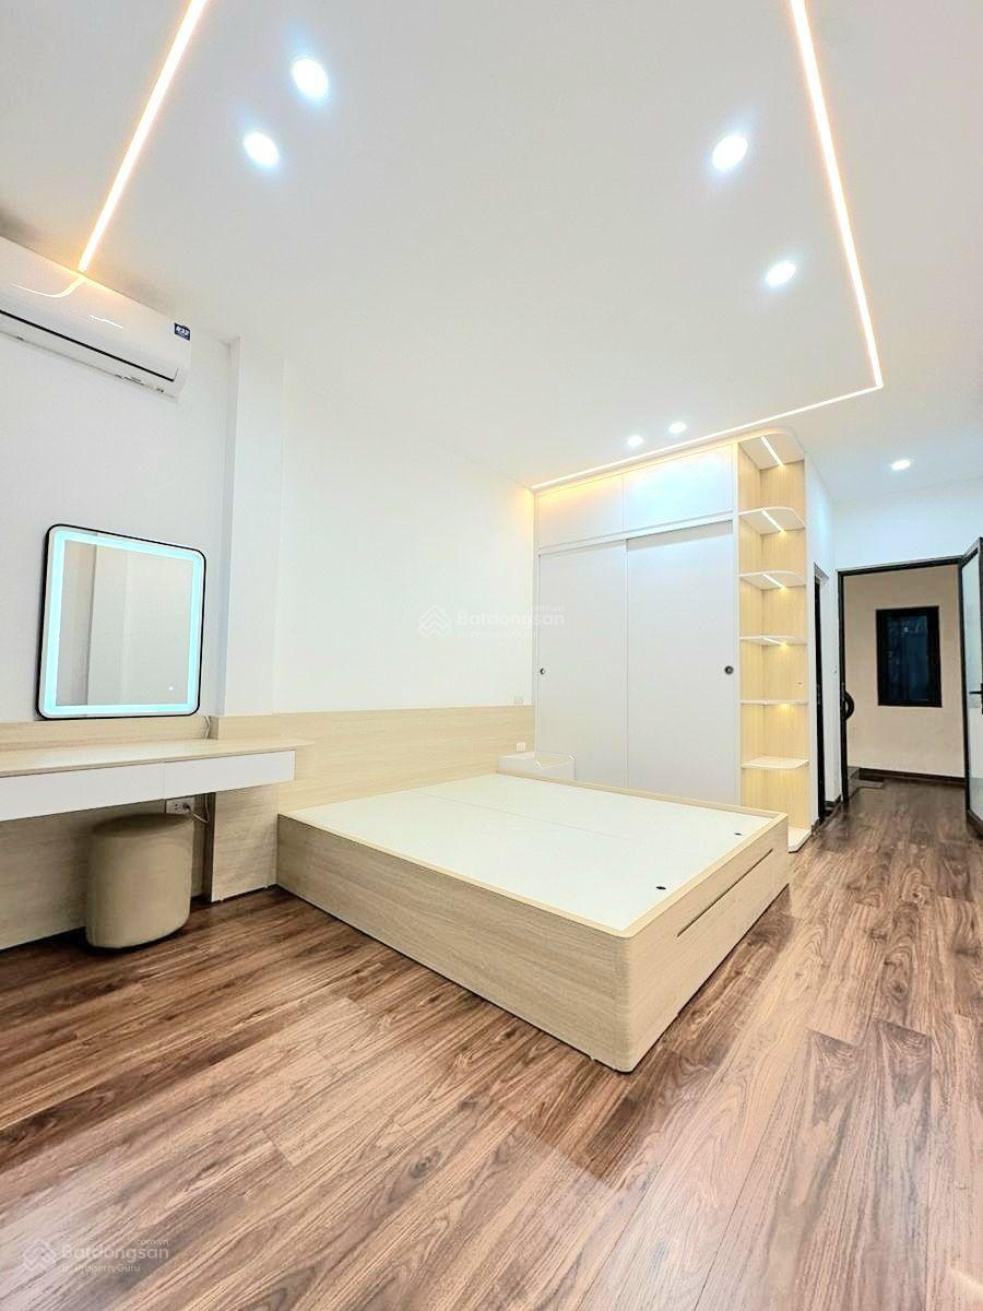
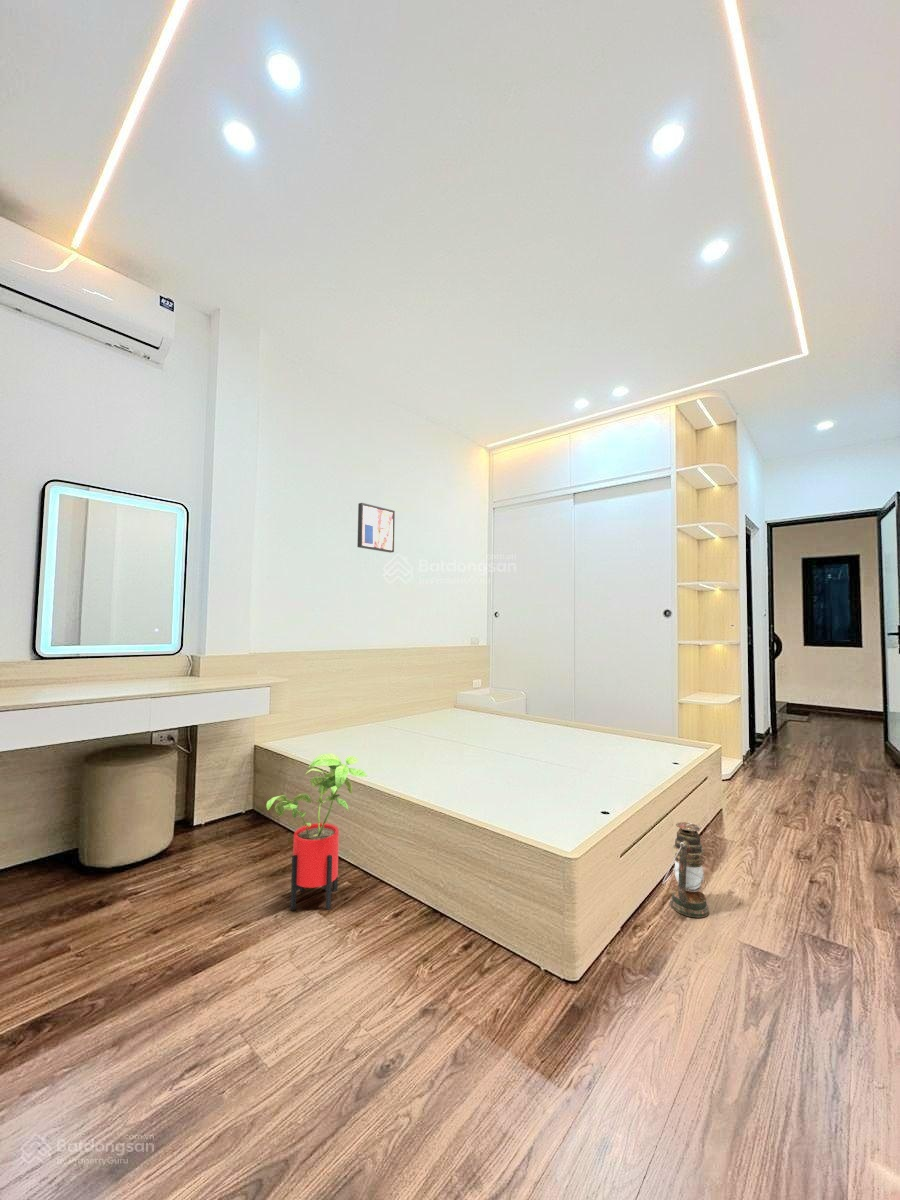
+ wall art (376, 528)
+ house plant (317, 825)
+ lantern (686, 864)
